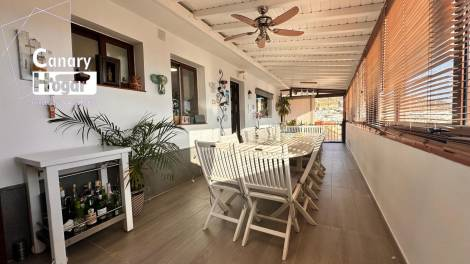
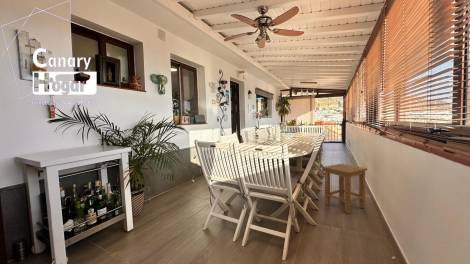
+ stool (343, 187)
